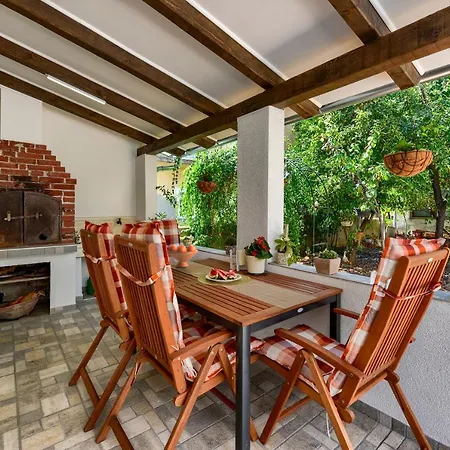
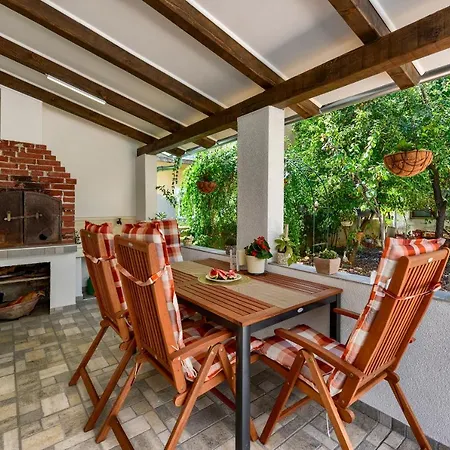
- fruit bowl (182, 255)
